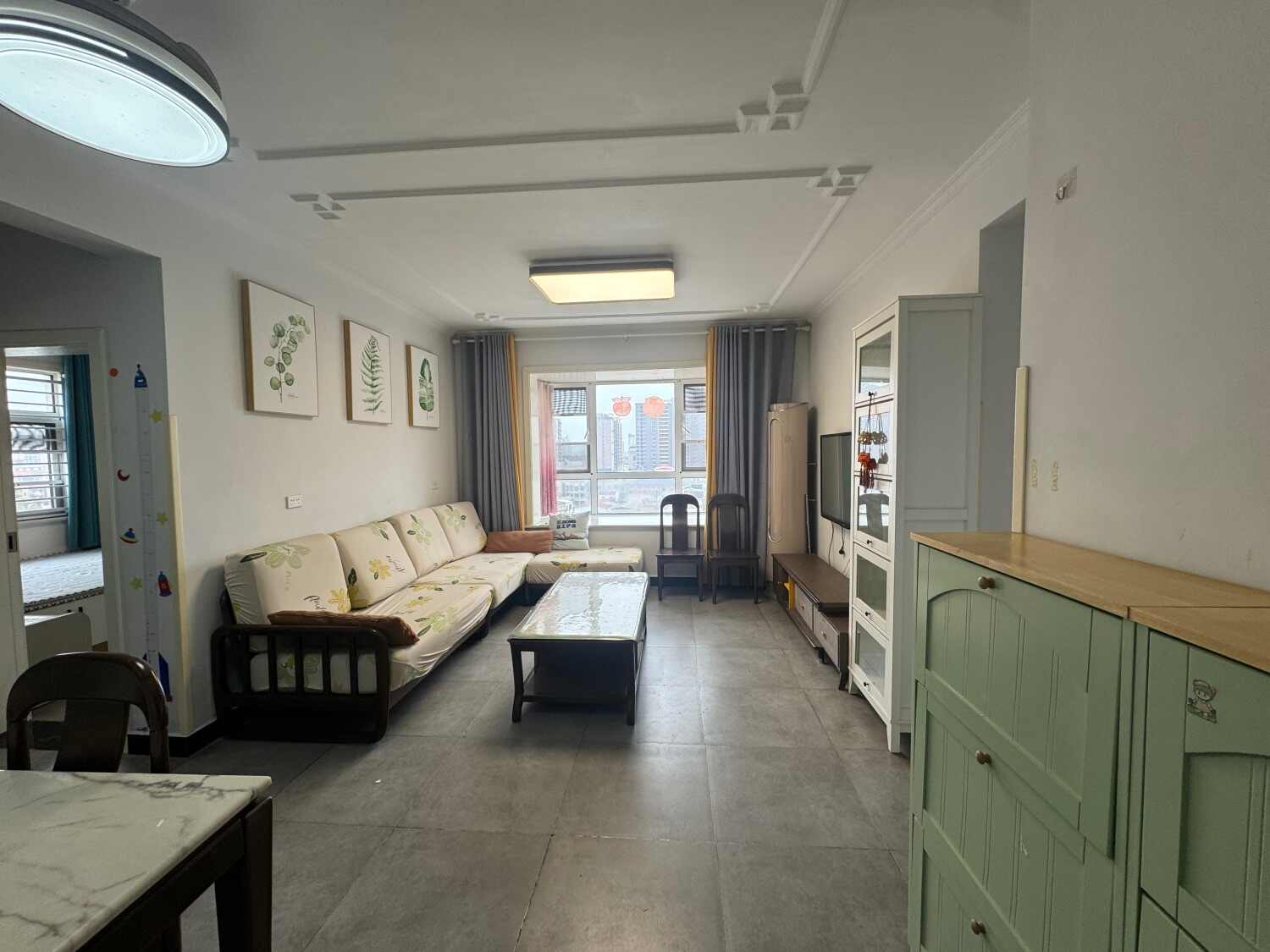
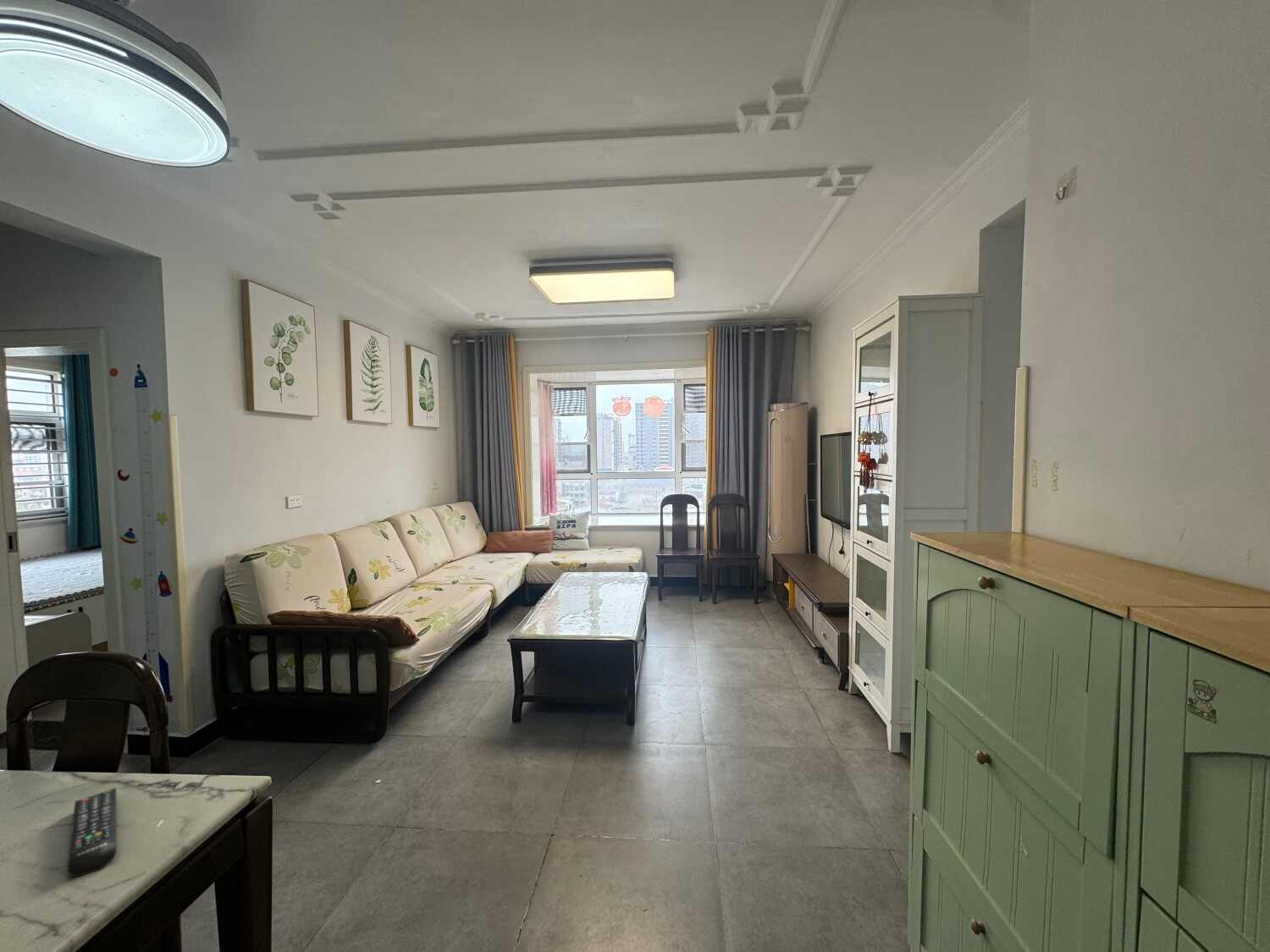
+ remote control (94, 826)
